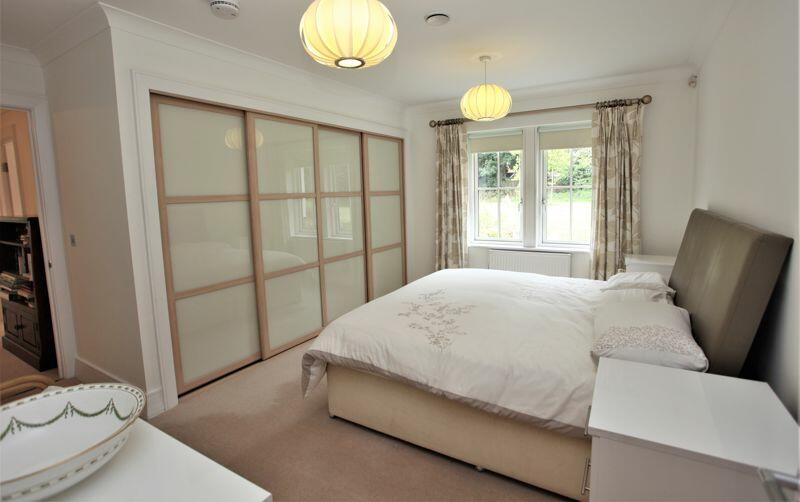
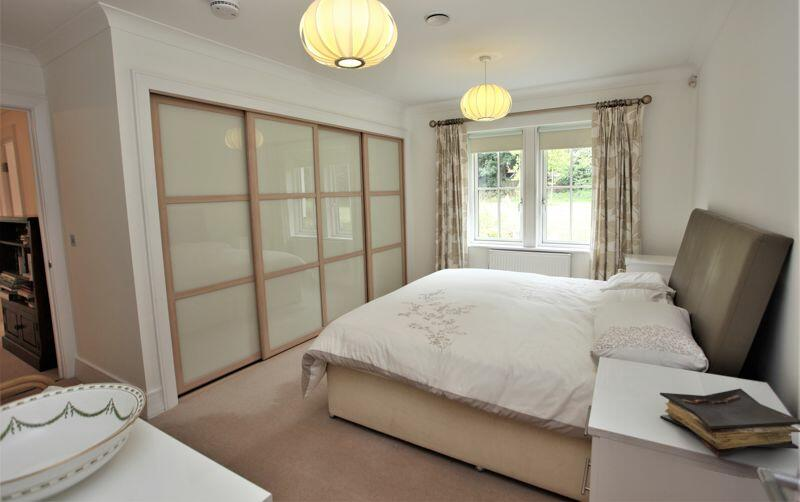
+ book (727, 420)
